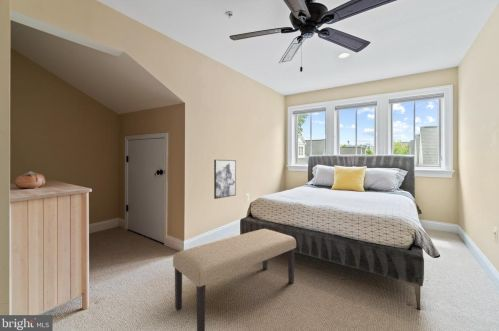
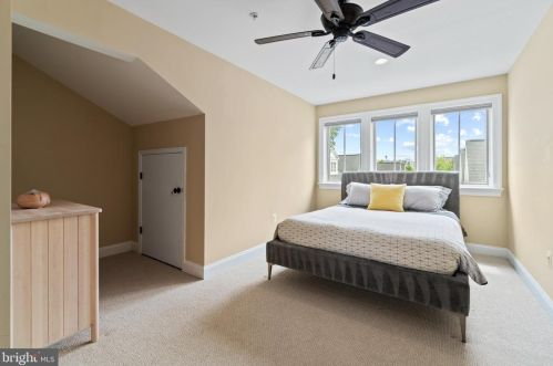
- wall art (225, 178)
- bench (240, 268)
